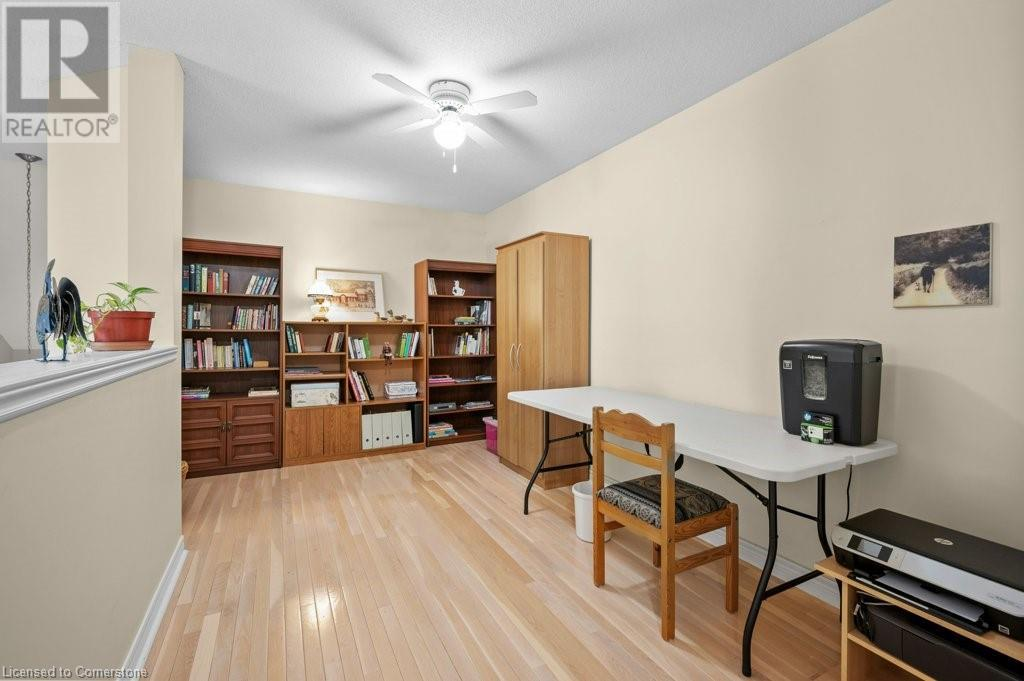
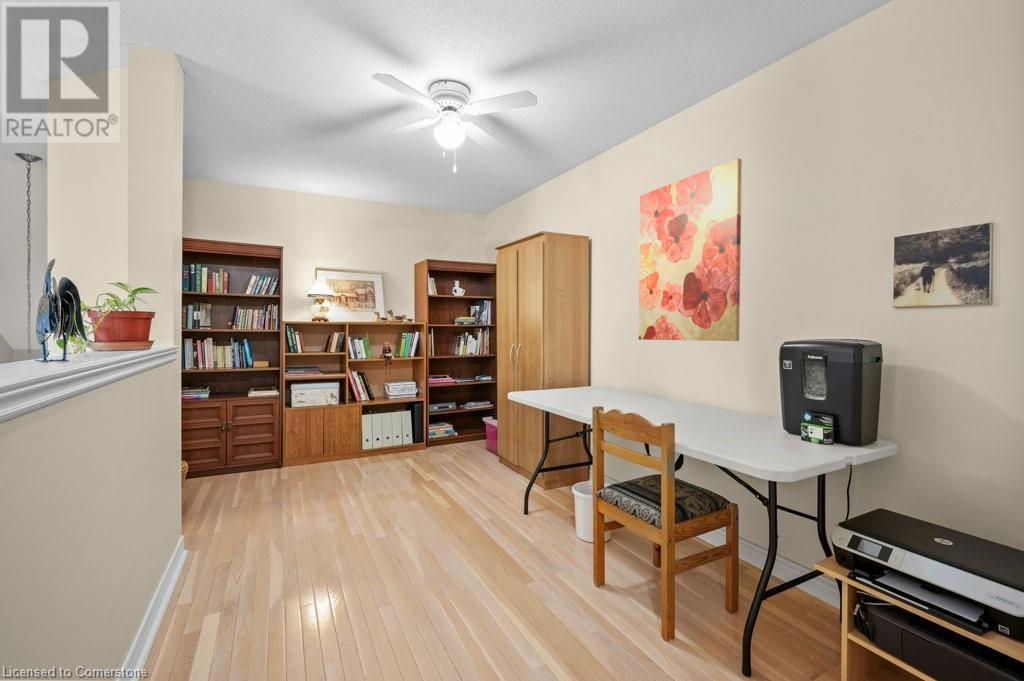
+ wall art (684, 259)
